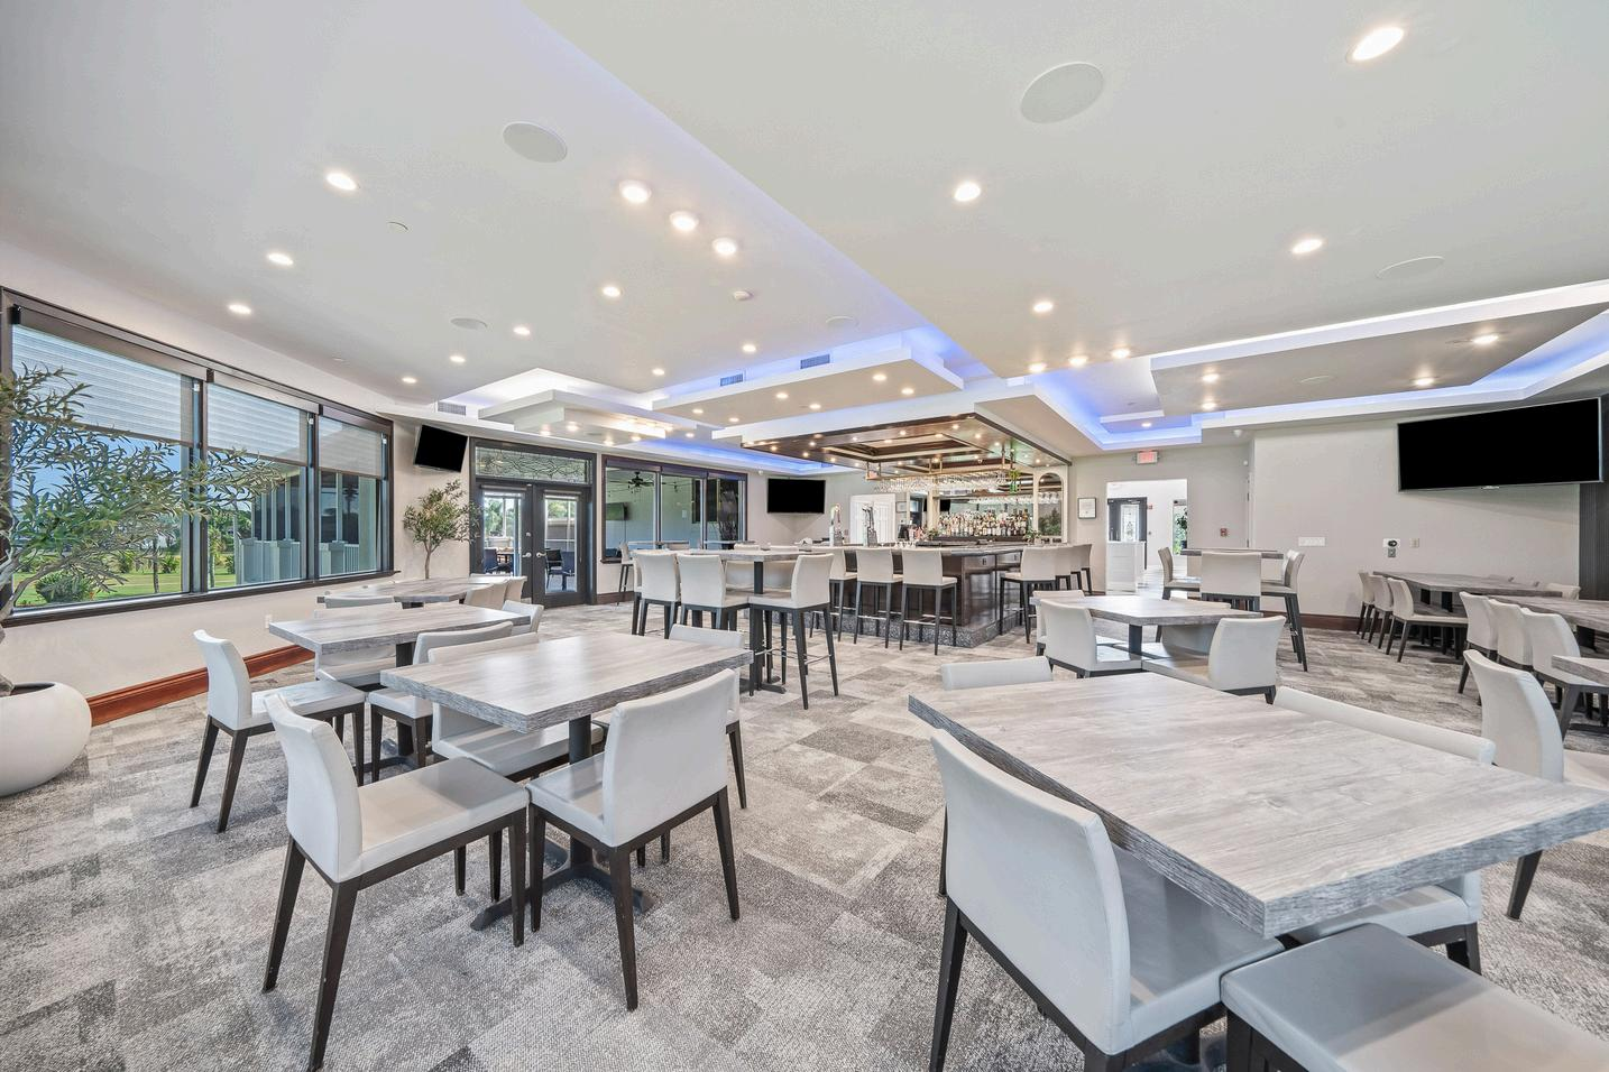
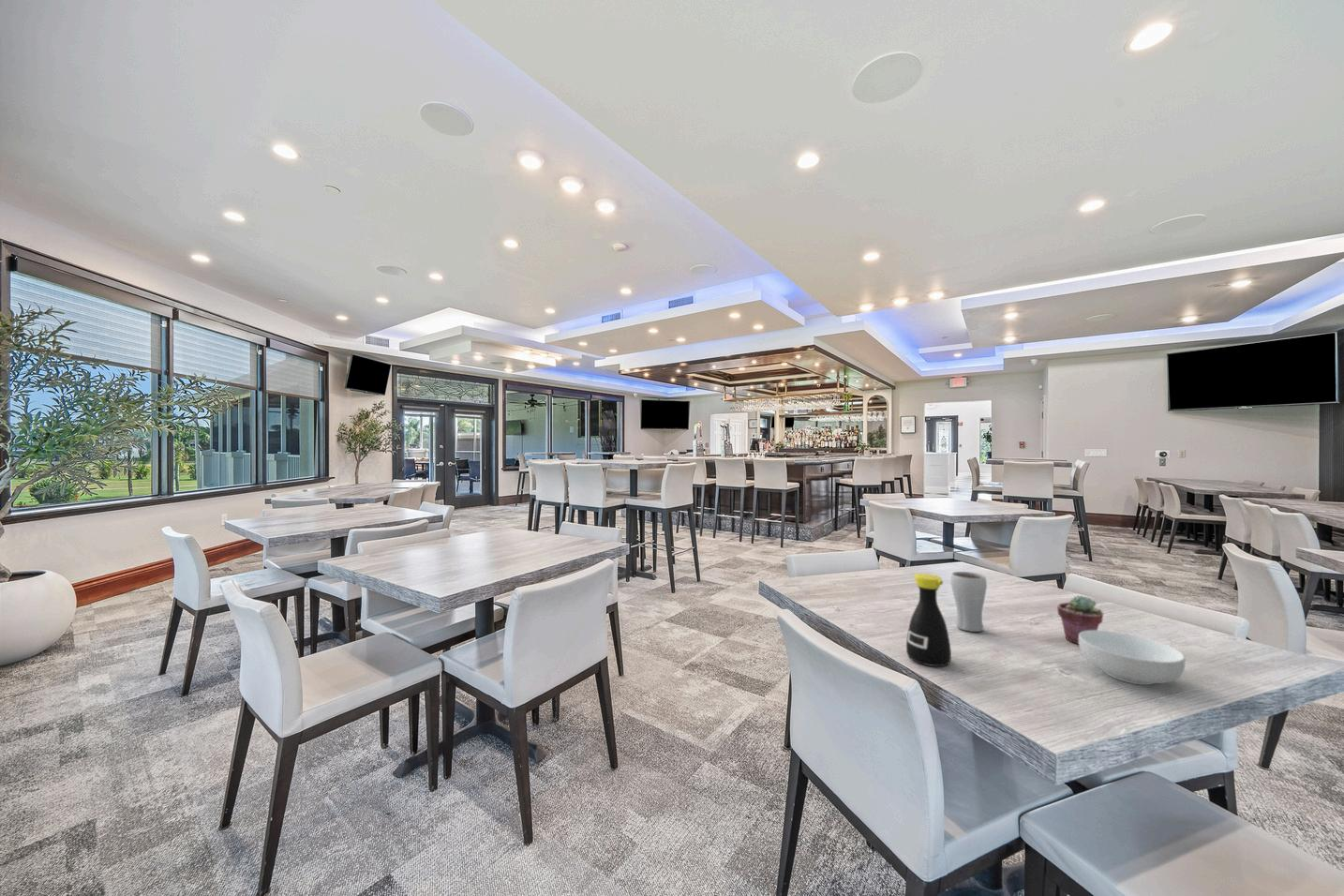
+ drinking glass (968, 601)
+ cereal bowl (1128, 660)
+ bottle (928, 617)
+ potted succulent (1080, 618)
